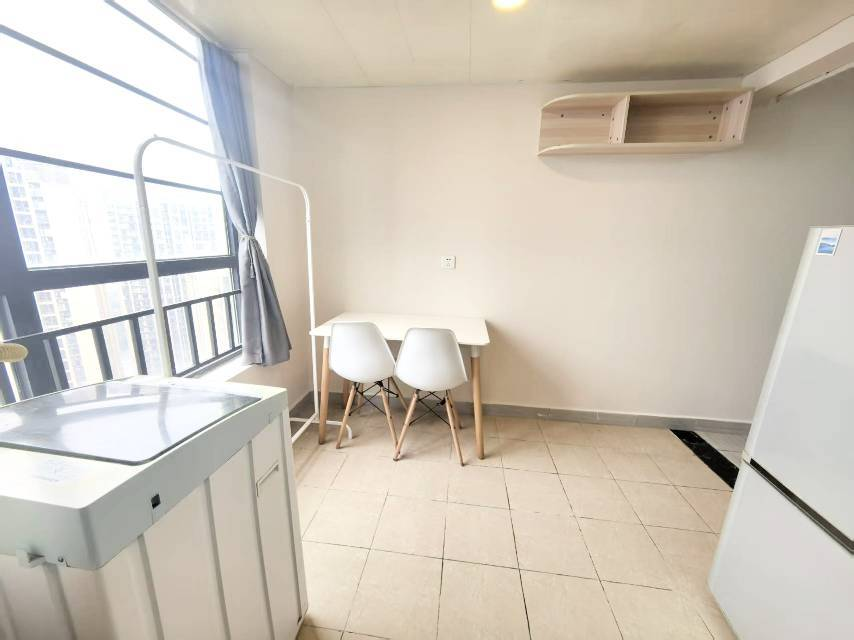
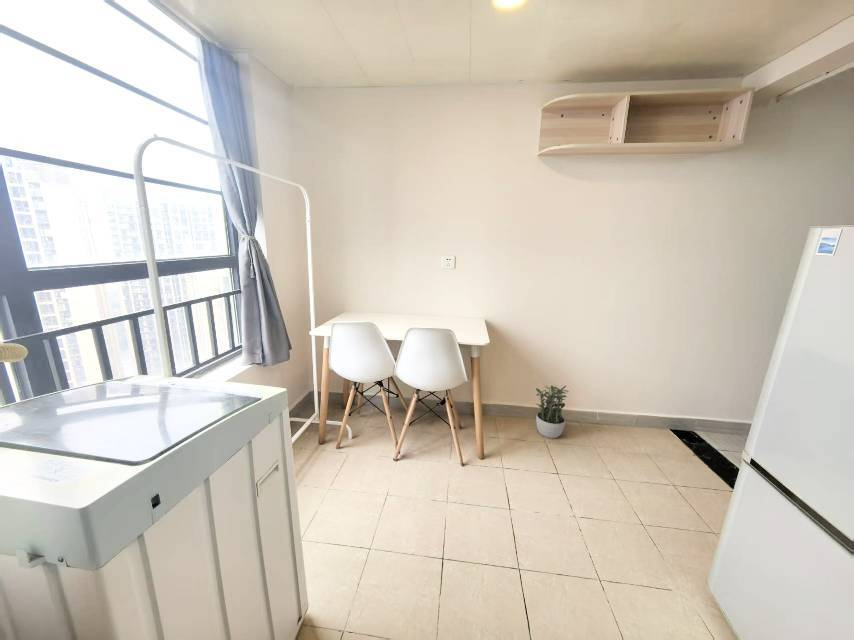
+ potted plant (549, 408)
